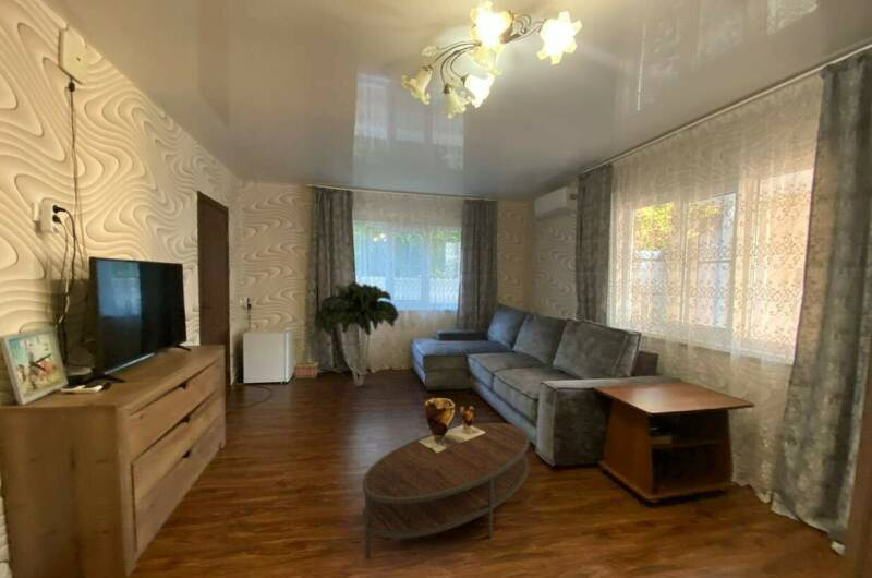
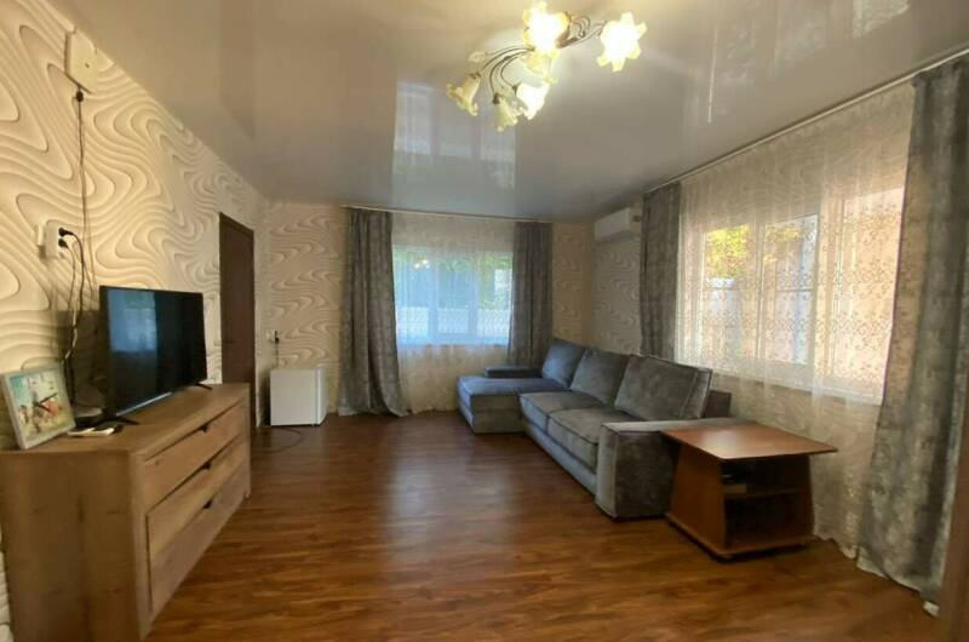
- coffee table (455, 481)
- basket (305, 362)
- indoor plant (361, 334)
- clay pot (451, 417)
